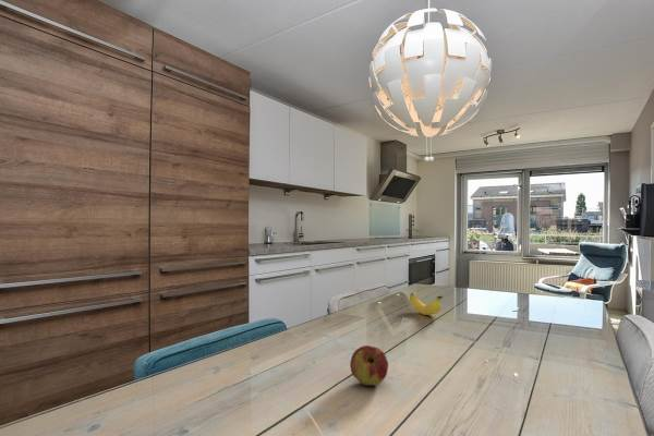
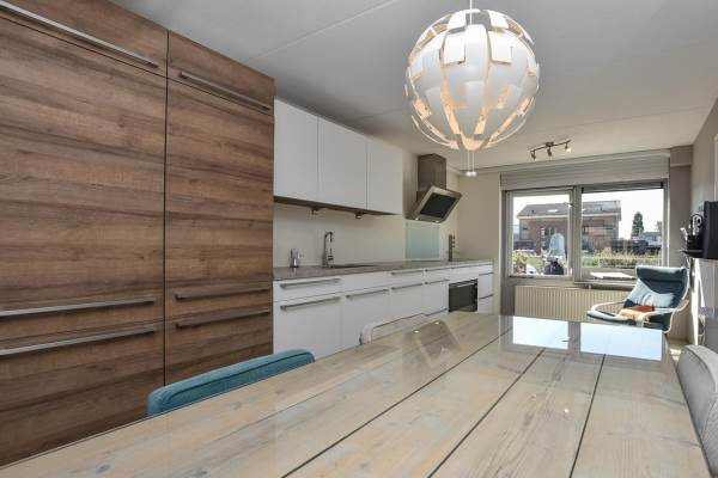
- banana (424, 304)
- apple (368, 365)
